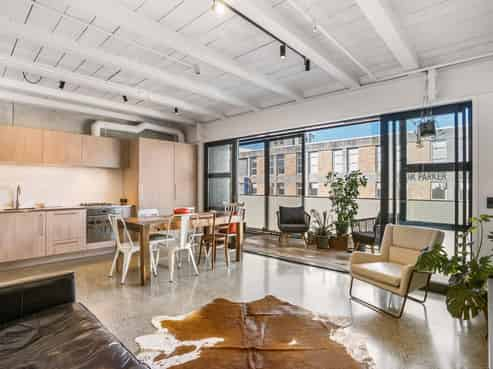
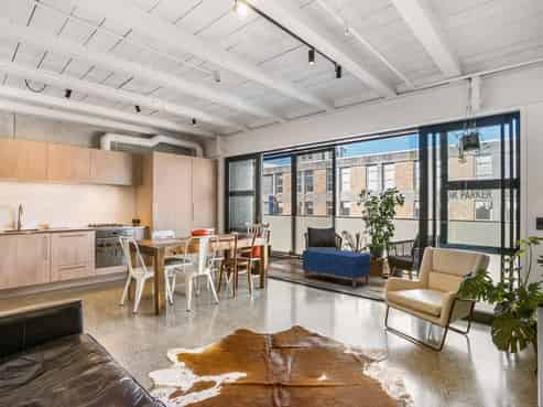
+ bench (335, 266)
